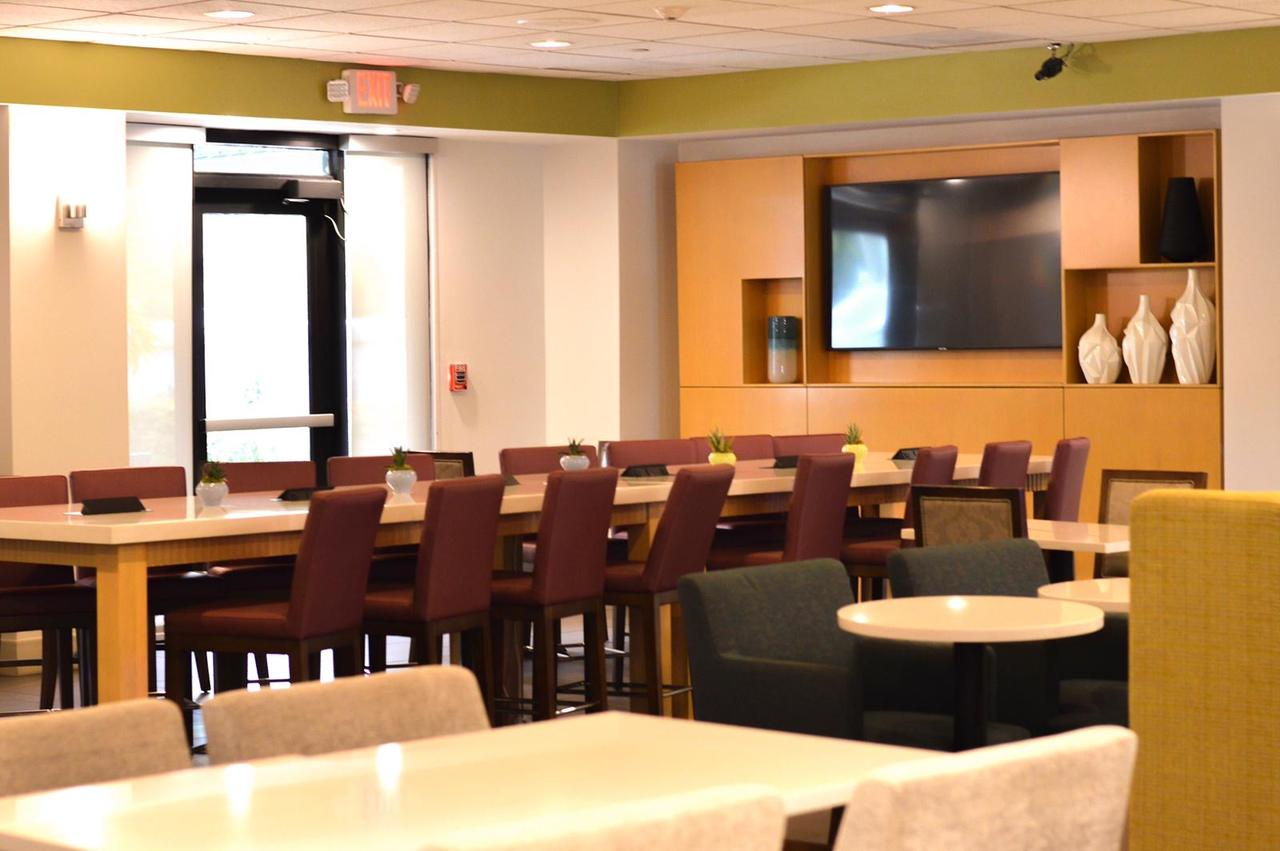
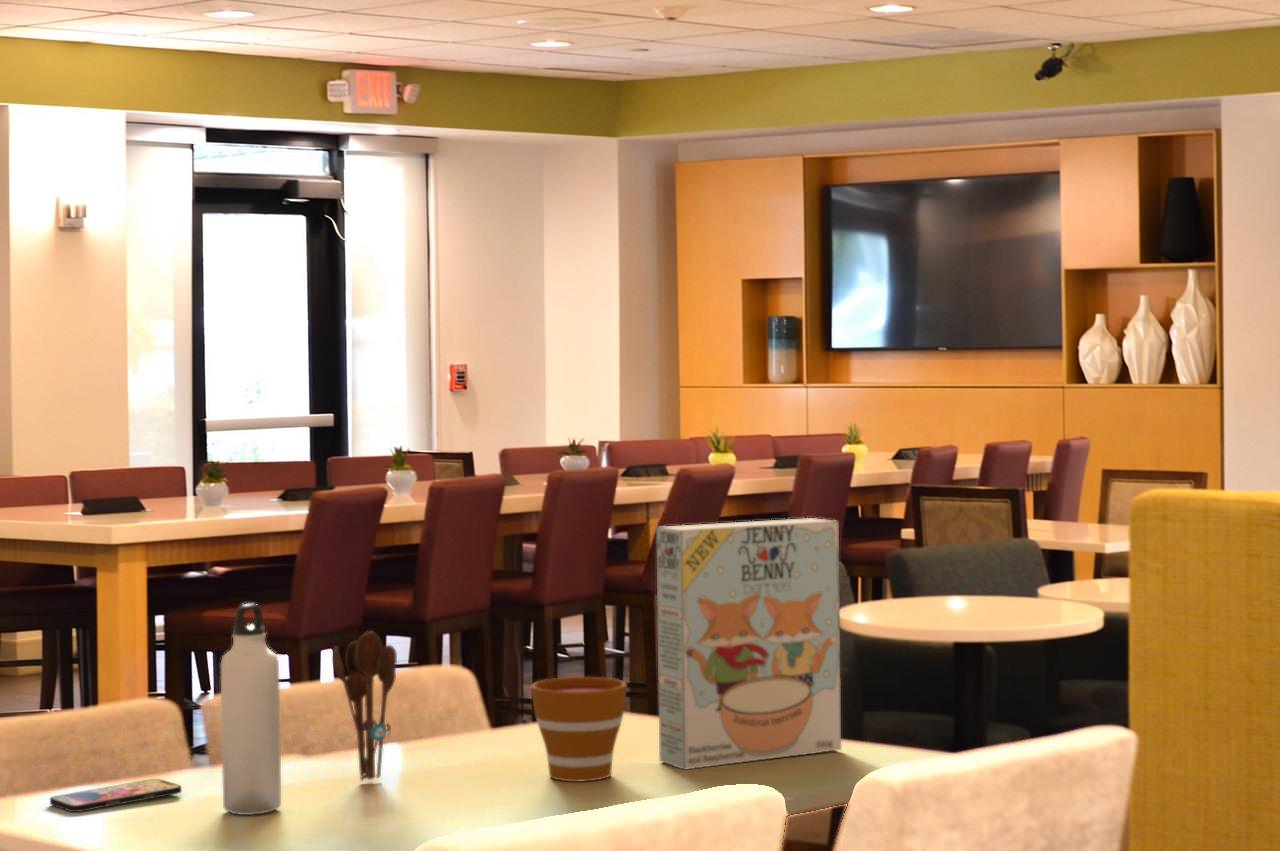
+ cereal box (750, 639)
+ cup (574, 728)
+ utensil holder (367, 704)
+ water bottle (250, 706)
+ smartphone (116, 795)
